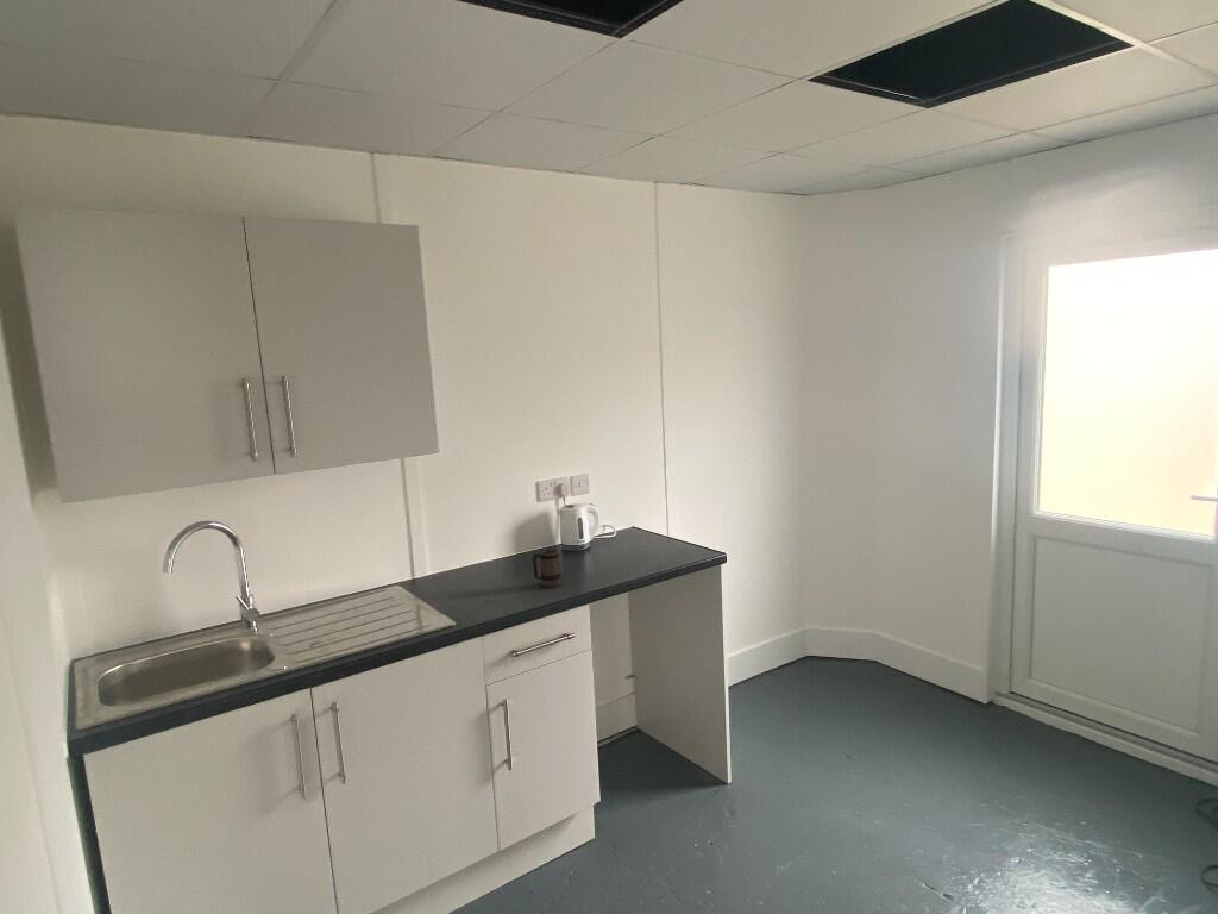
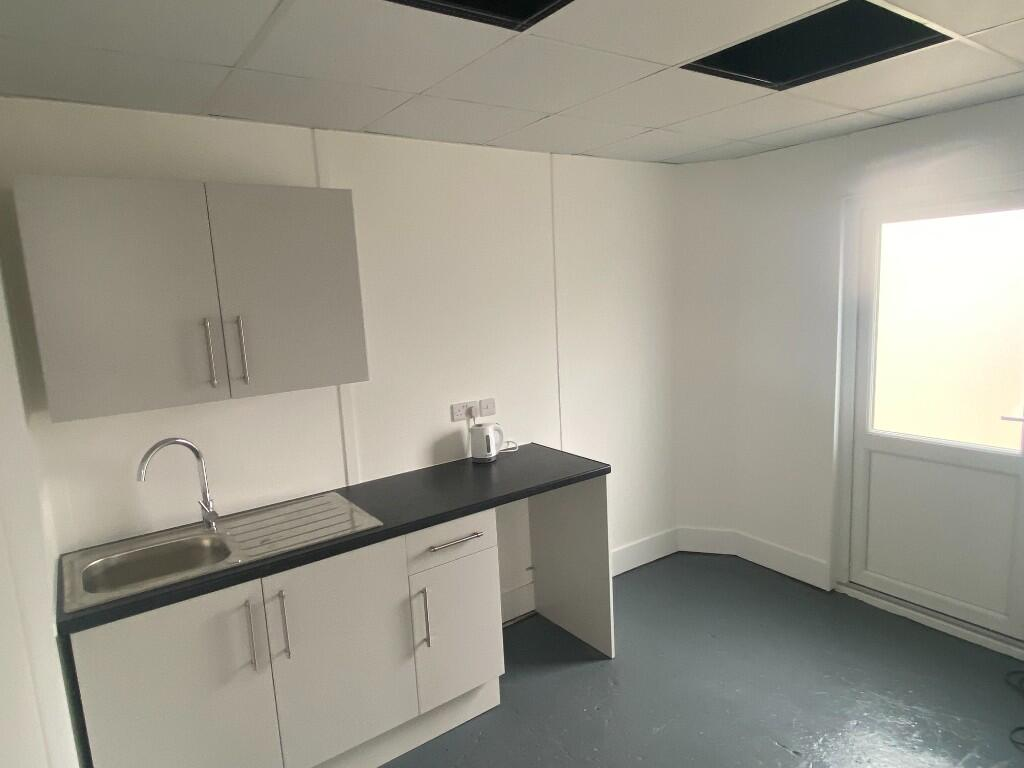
- mug (546, 568)
